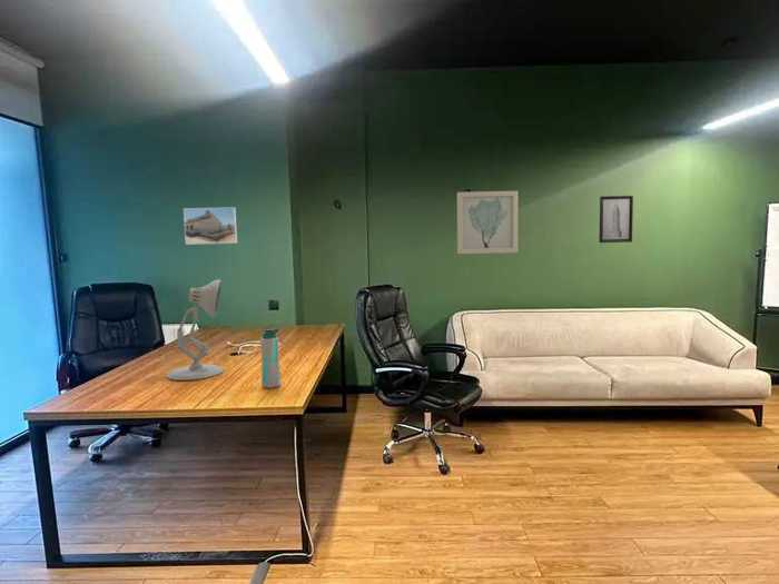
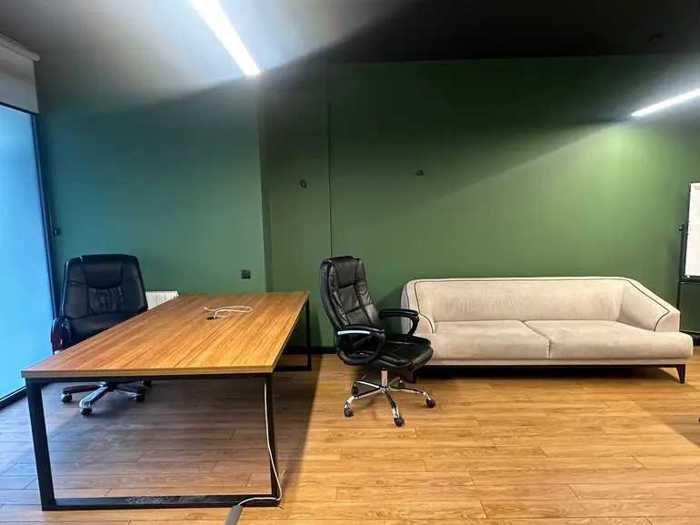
- wall art (615, 219)
- water bottle (272, 357)
- desk lamp (194, 327)
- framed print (210, 226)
- wall art (487, 222)
